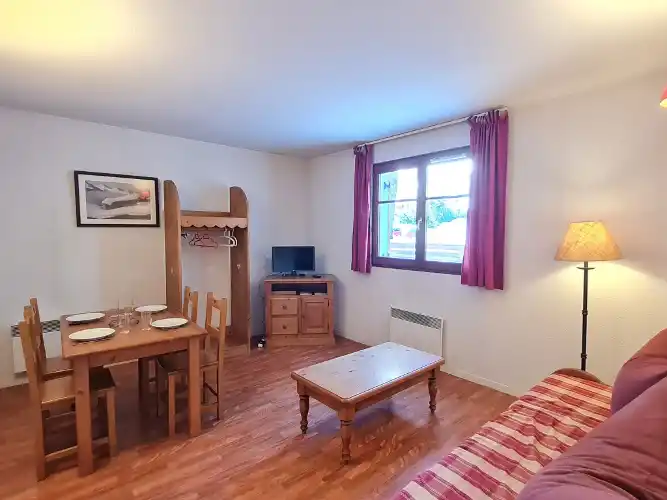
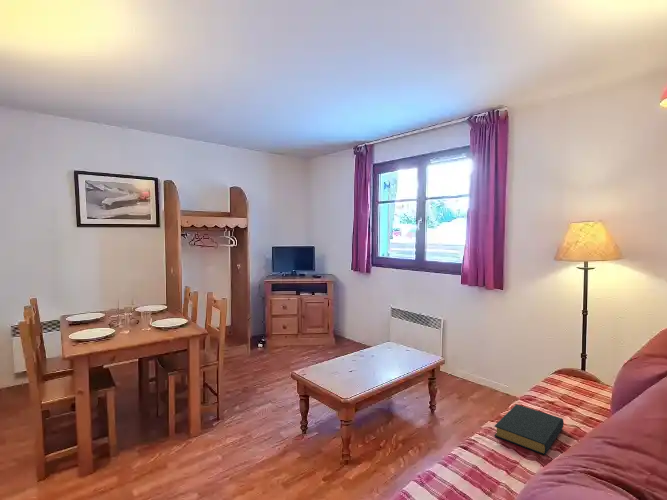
+ hardback book (529, 427)
